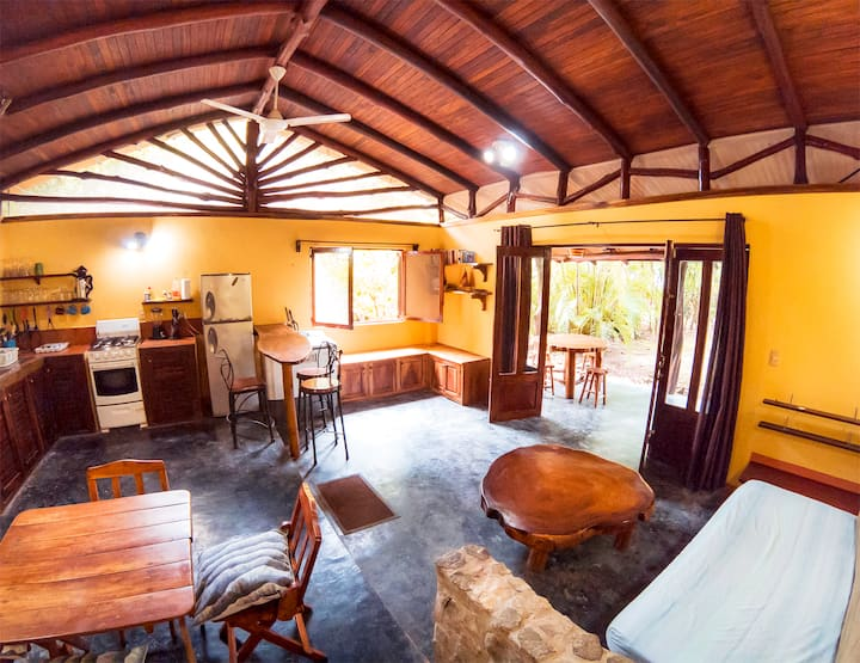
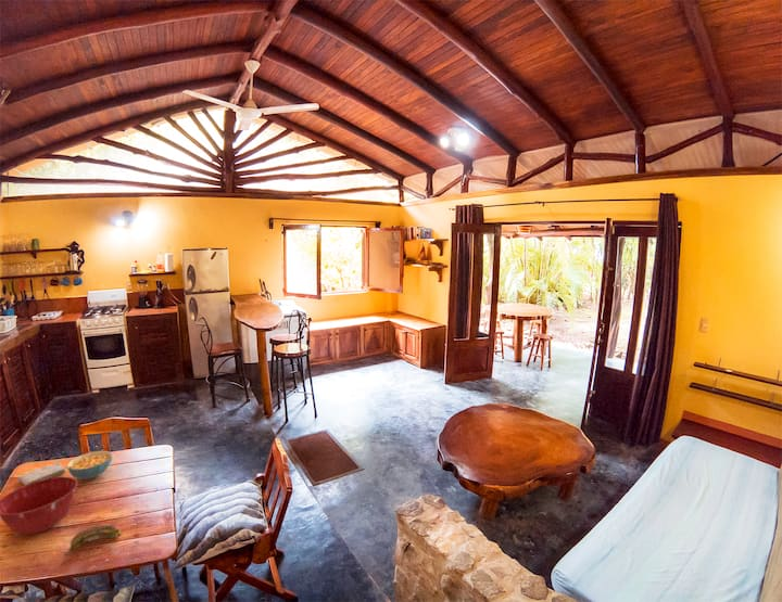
+ washcloth (42, 473)
+ mixing bowl (39, 509)
+ cereal bowl (90, 467)
+ banana (90, 537)
